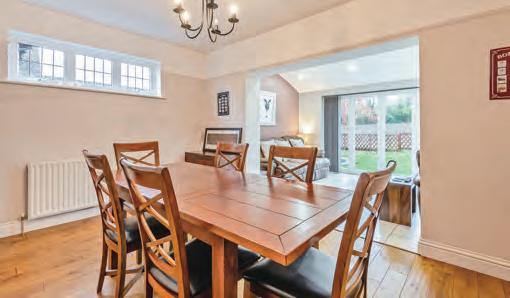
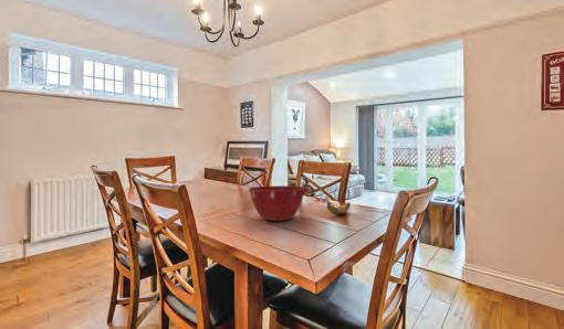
+ banana (340, 206)
+ mixing bowl (276, 202)
